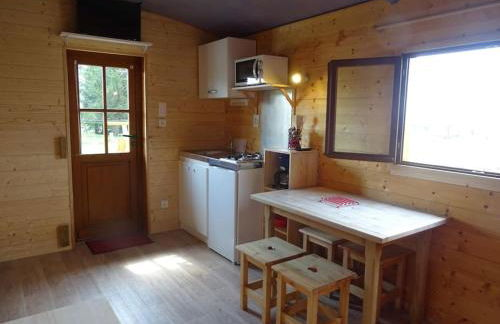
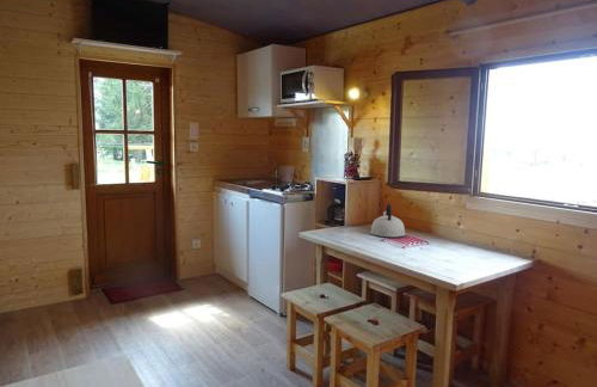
+ kettle (388, 217)
